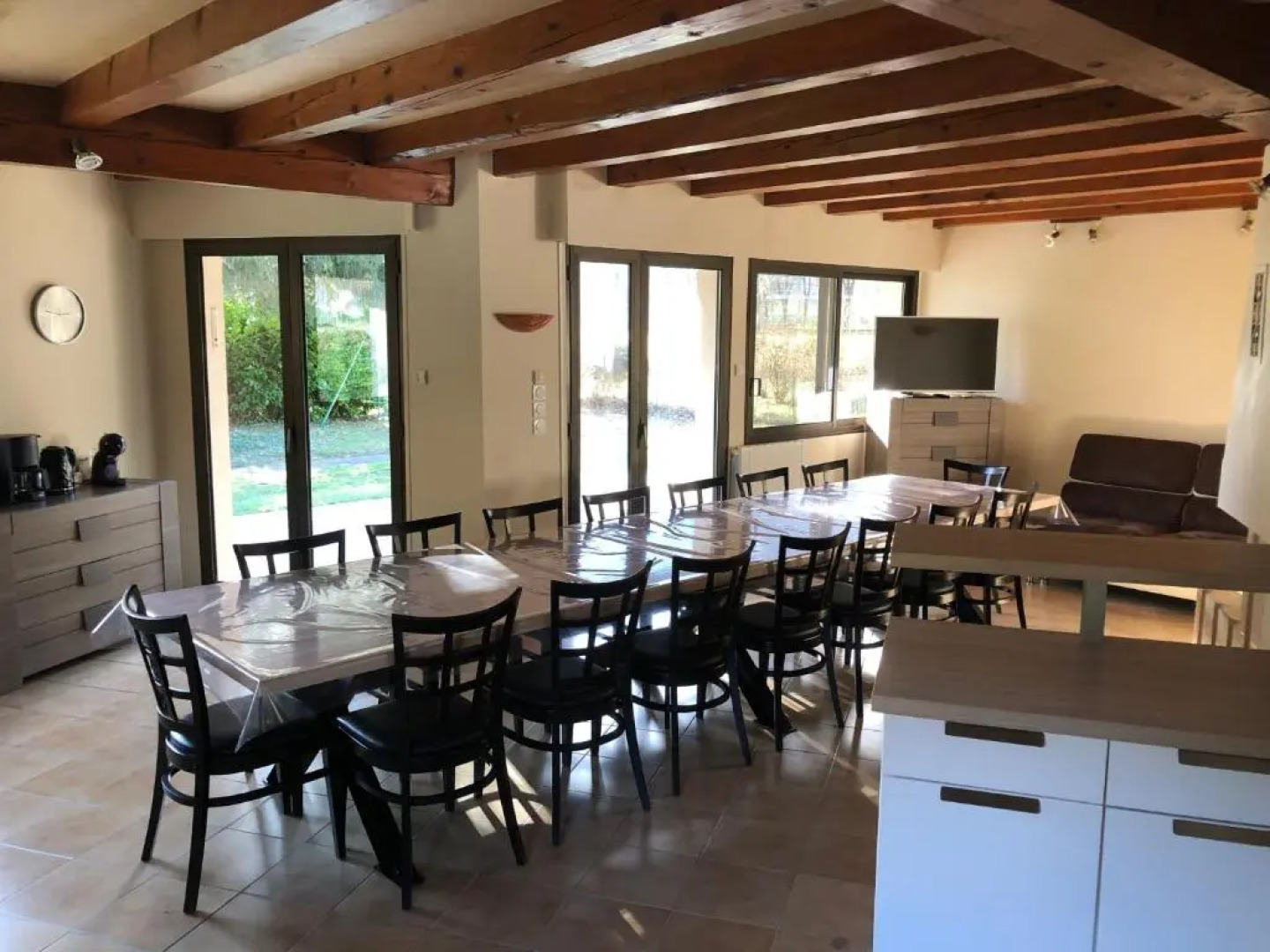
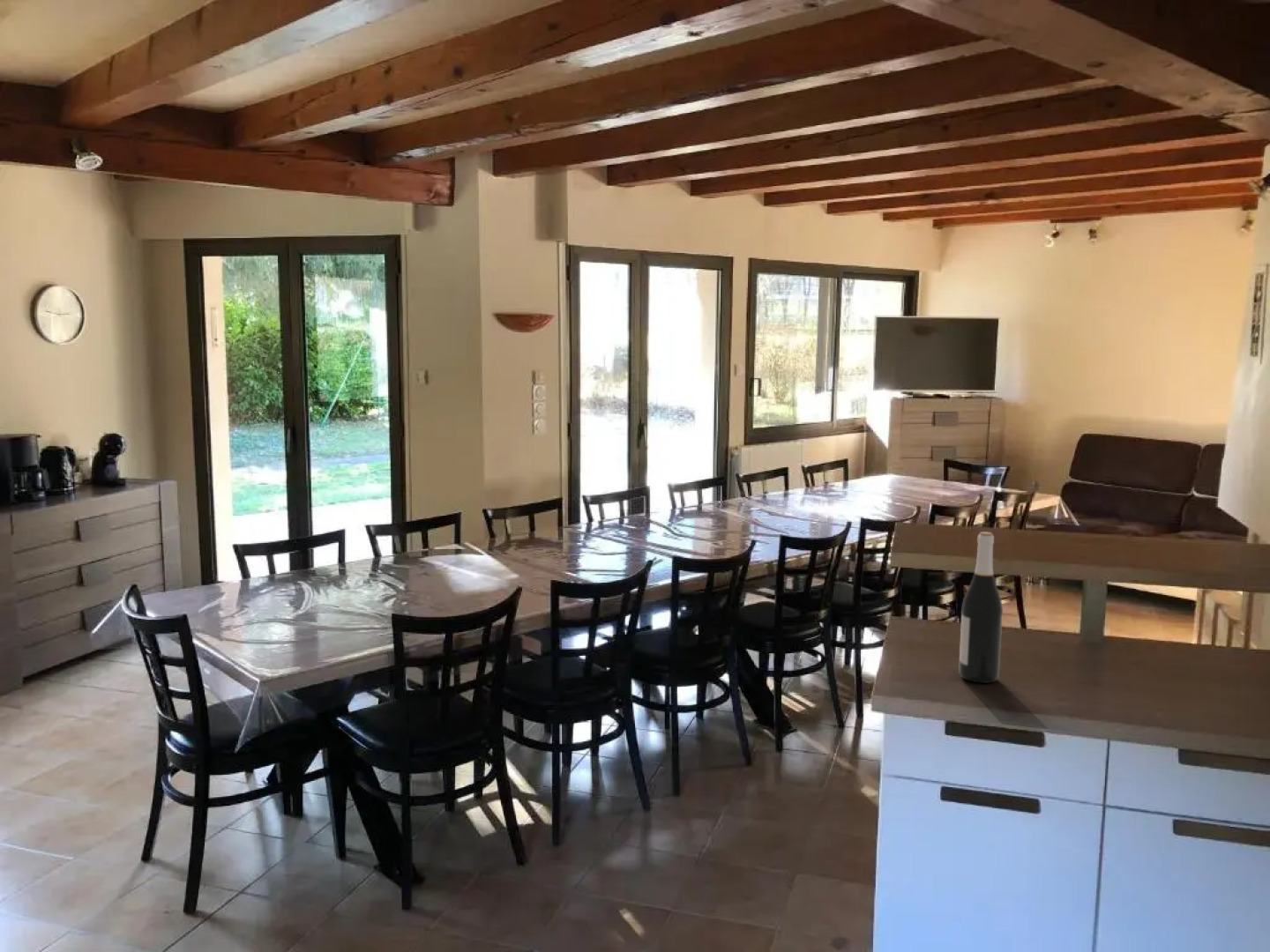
+ wine bottle (982, 606)
